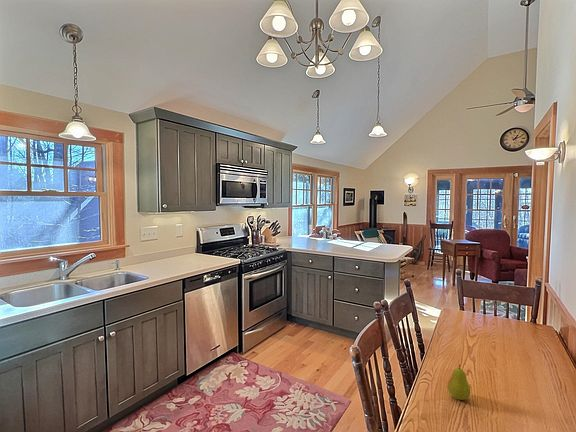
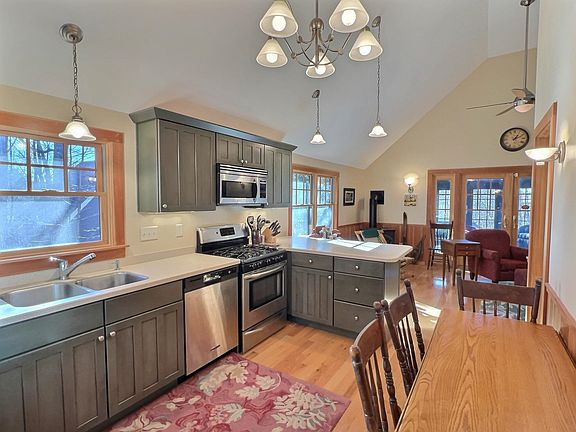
- fruit (458, 380)
